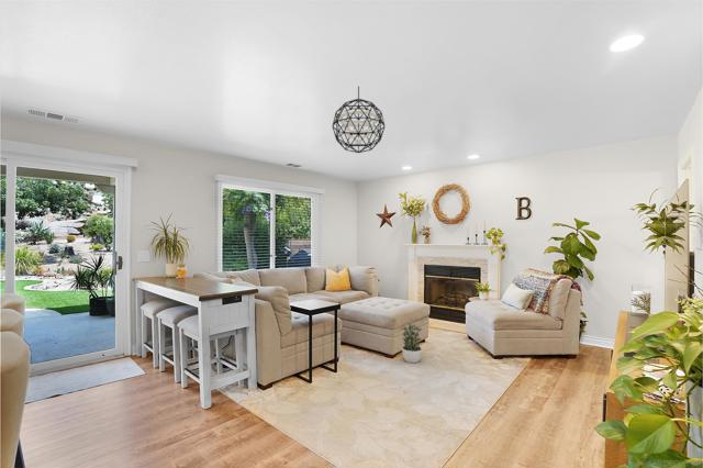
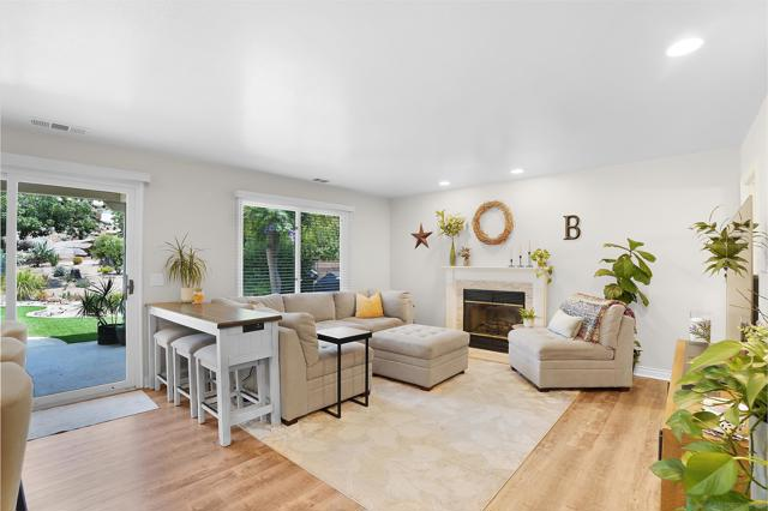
- pendant light (358, 119)
- potted plant (410, 342)
